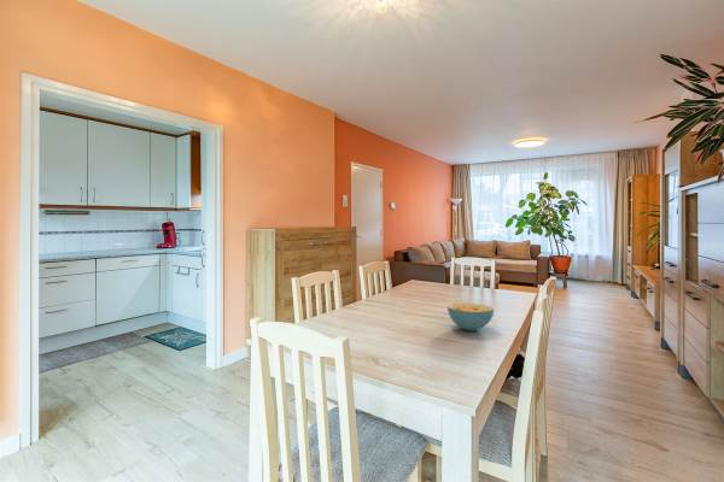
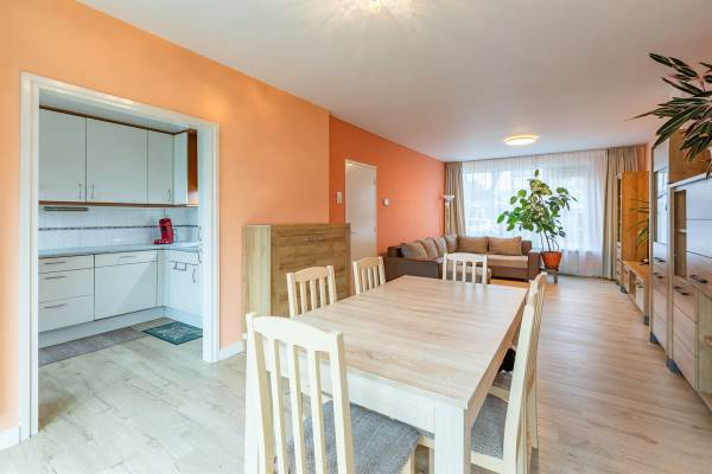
- cereal bowl (469, 317)
